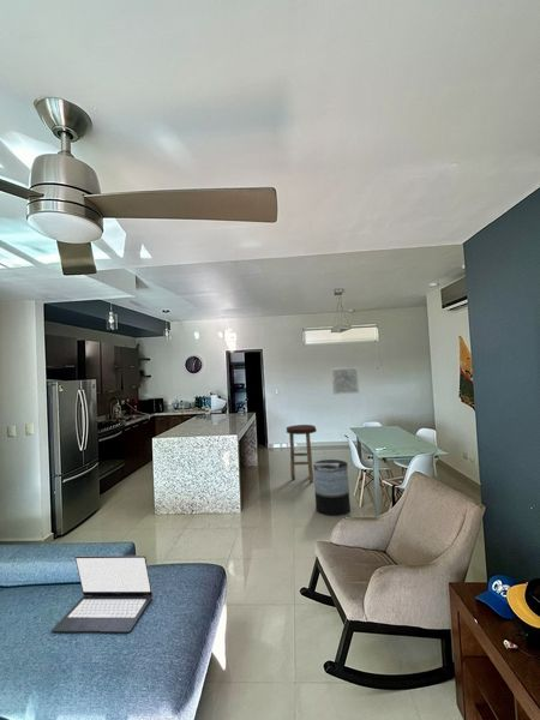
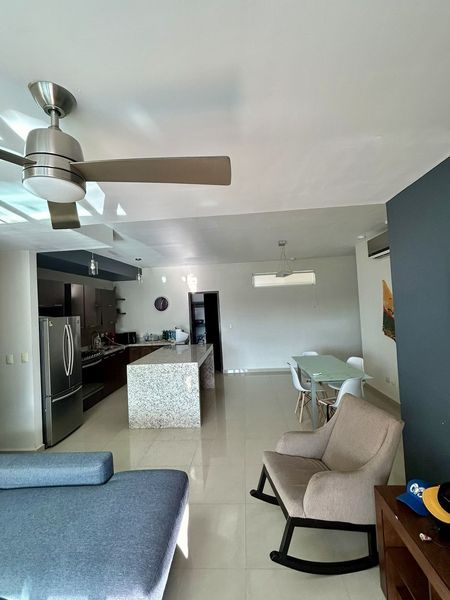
- laptop (103, 588)
- stool (302, 454)
- trash can (331, 486)
- wall art (344, 380)
